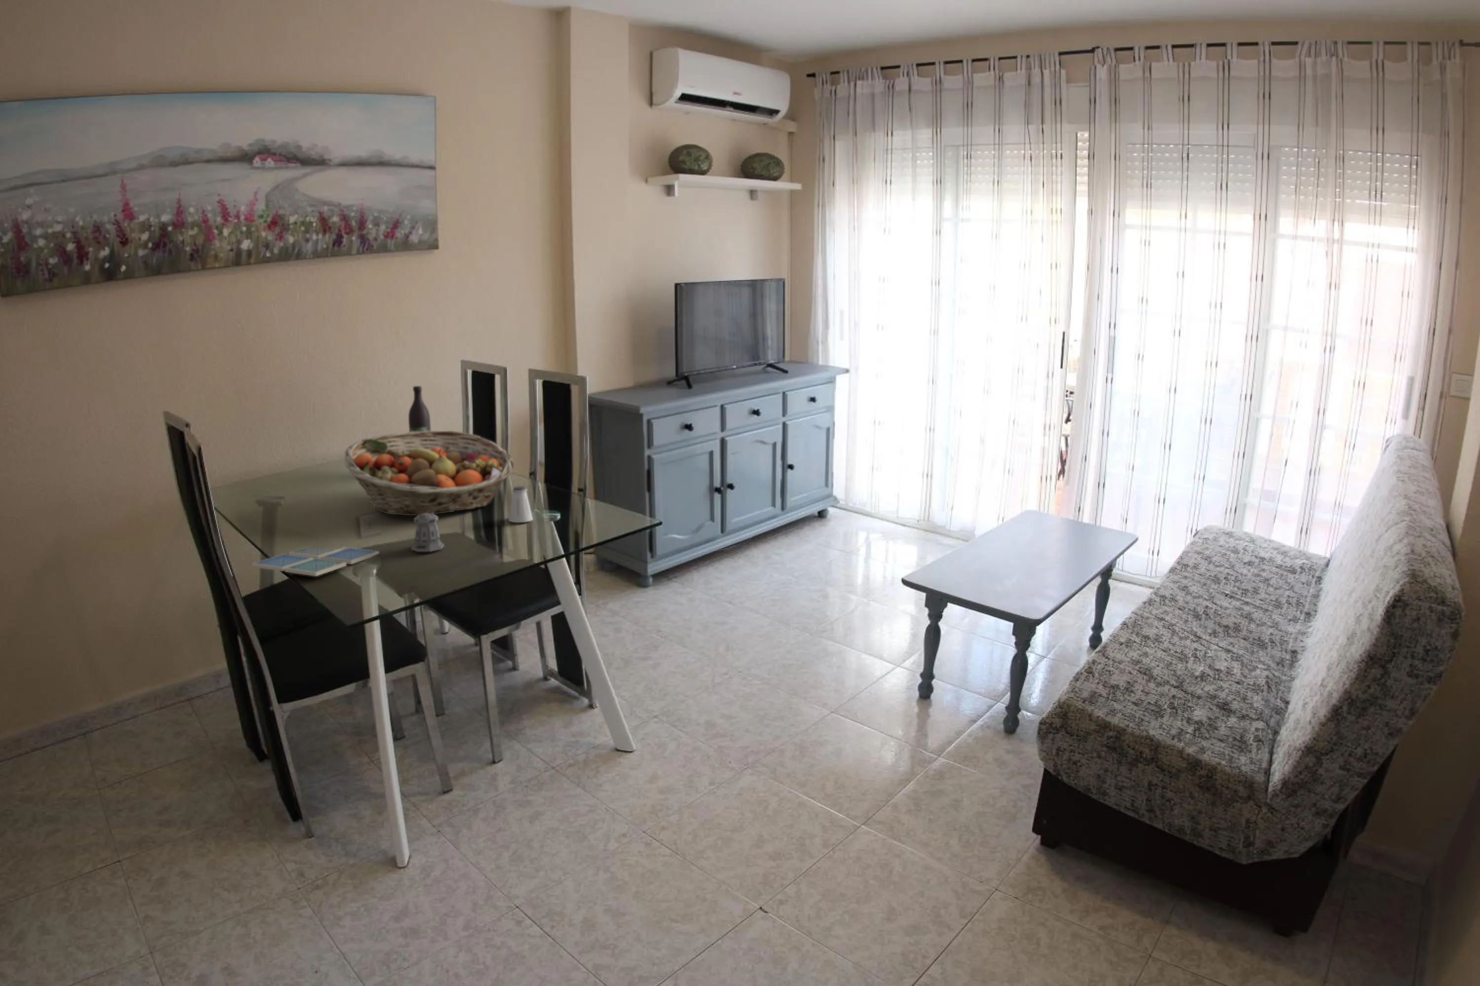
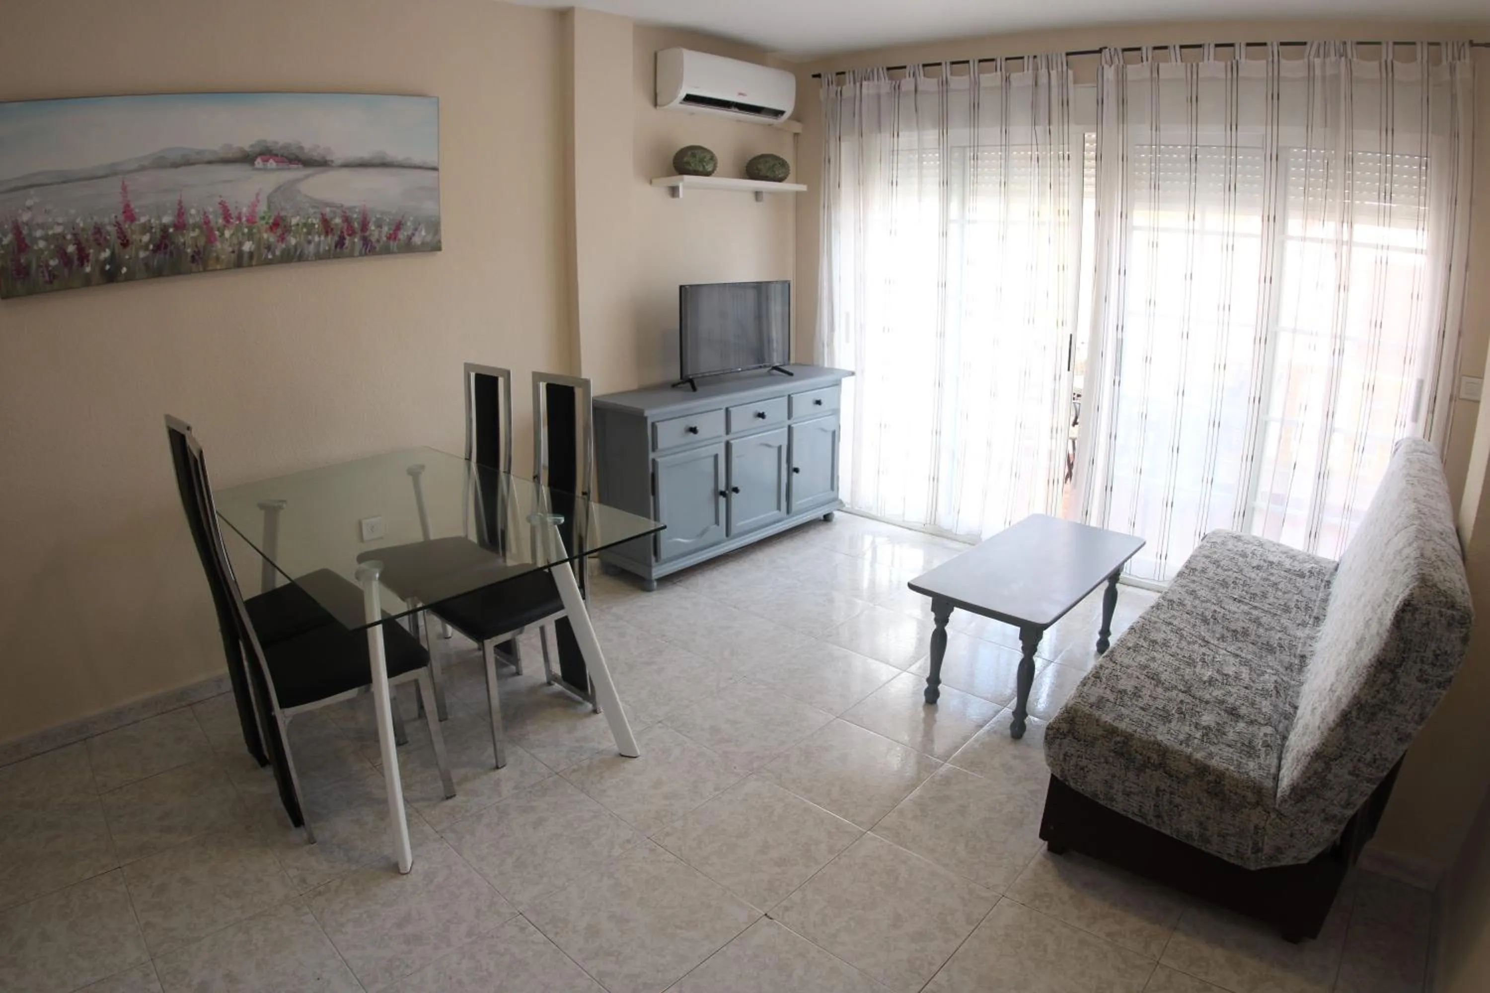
- drink coaster (317, 559)
- saltshaker (520, 503)
- pepper shaker (428, 529)
- wine bottle (420, 429)
- fruit basket (432, 471)
